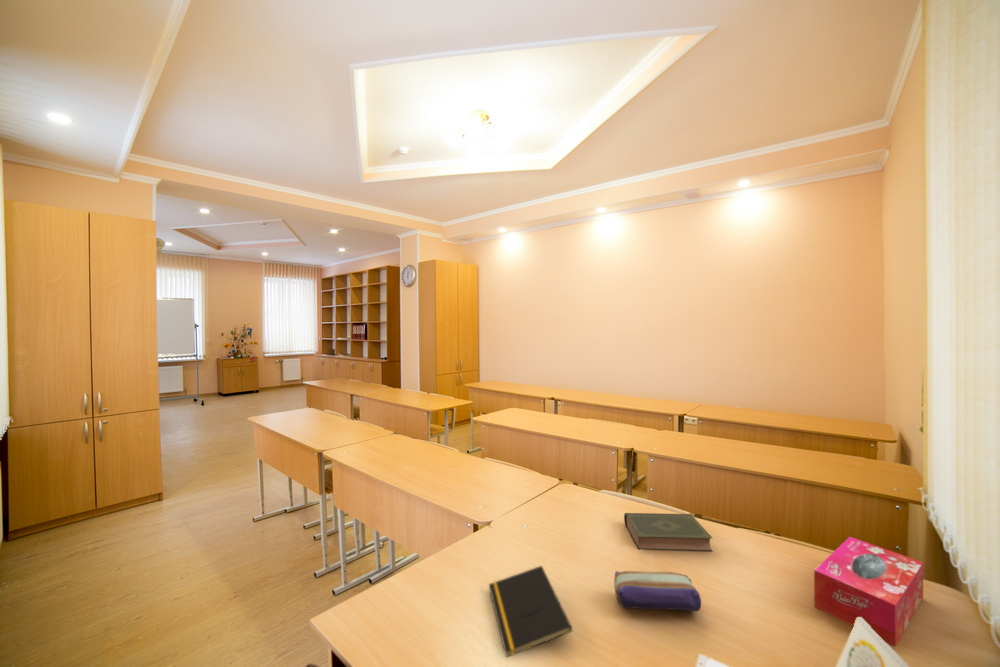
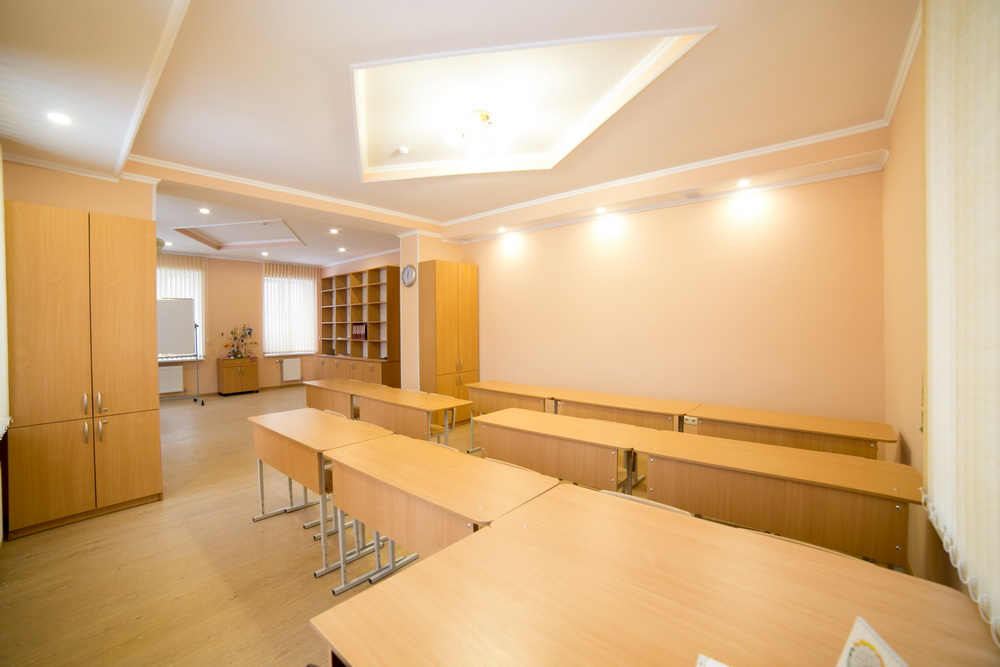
- notepad (526, 605)
- book (665, 530)
- tissue box (869, 584)
- pencil case (656, 591)
